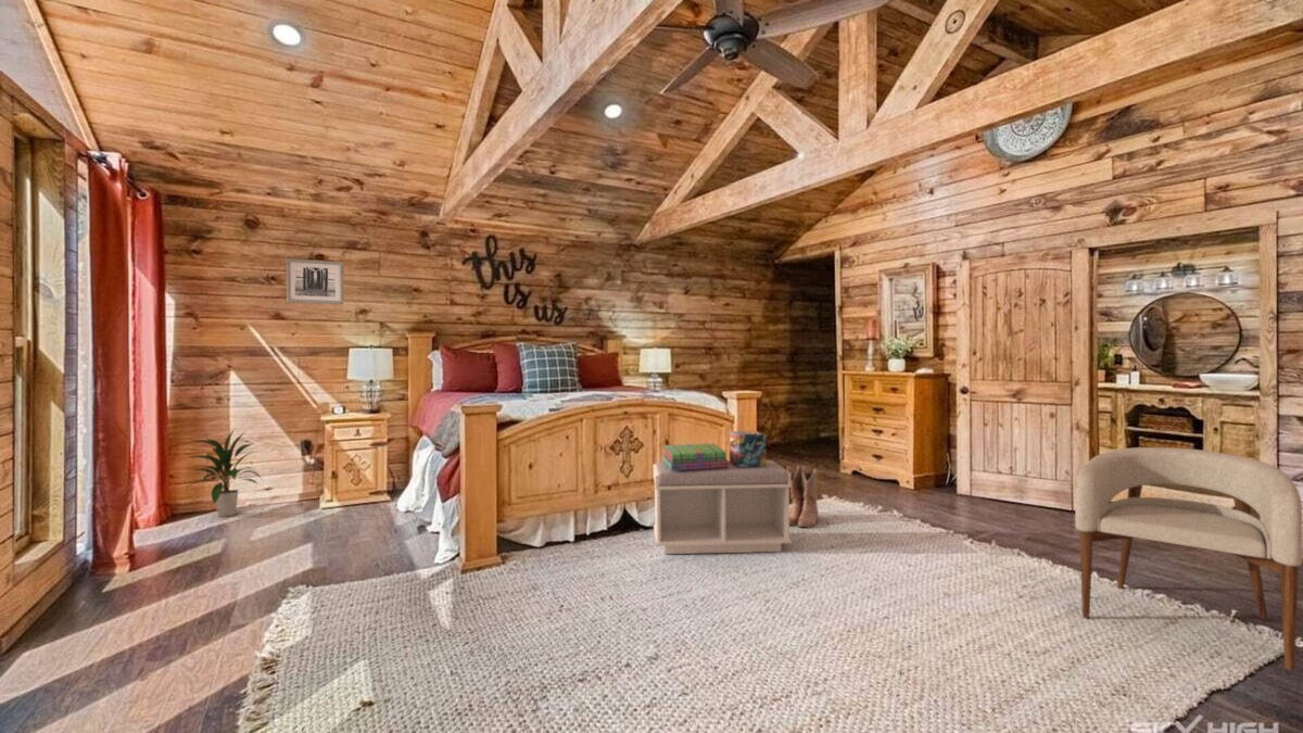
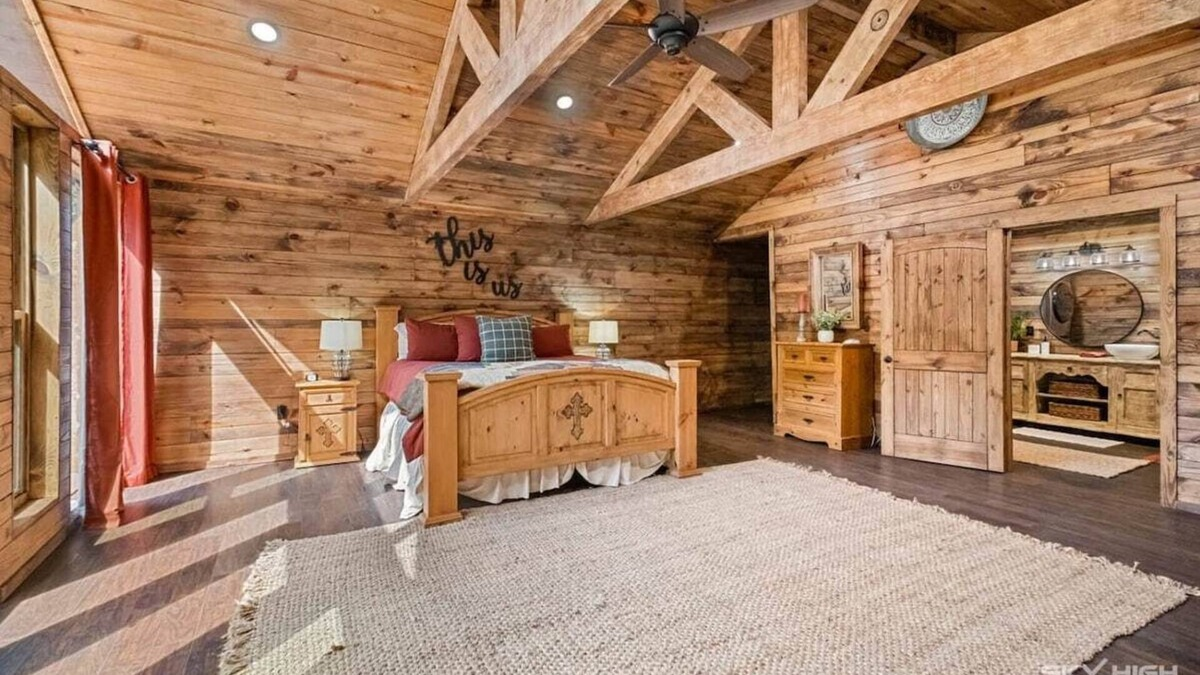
- stack of books (694, 457)
- indoor plant (224, 472)
- bench (719, 504)
- boots (800, 494)
- wall art (315, 281)
- decorative box (747, 448)
- armchair (1181, 539)
